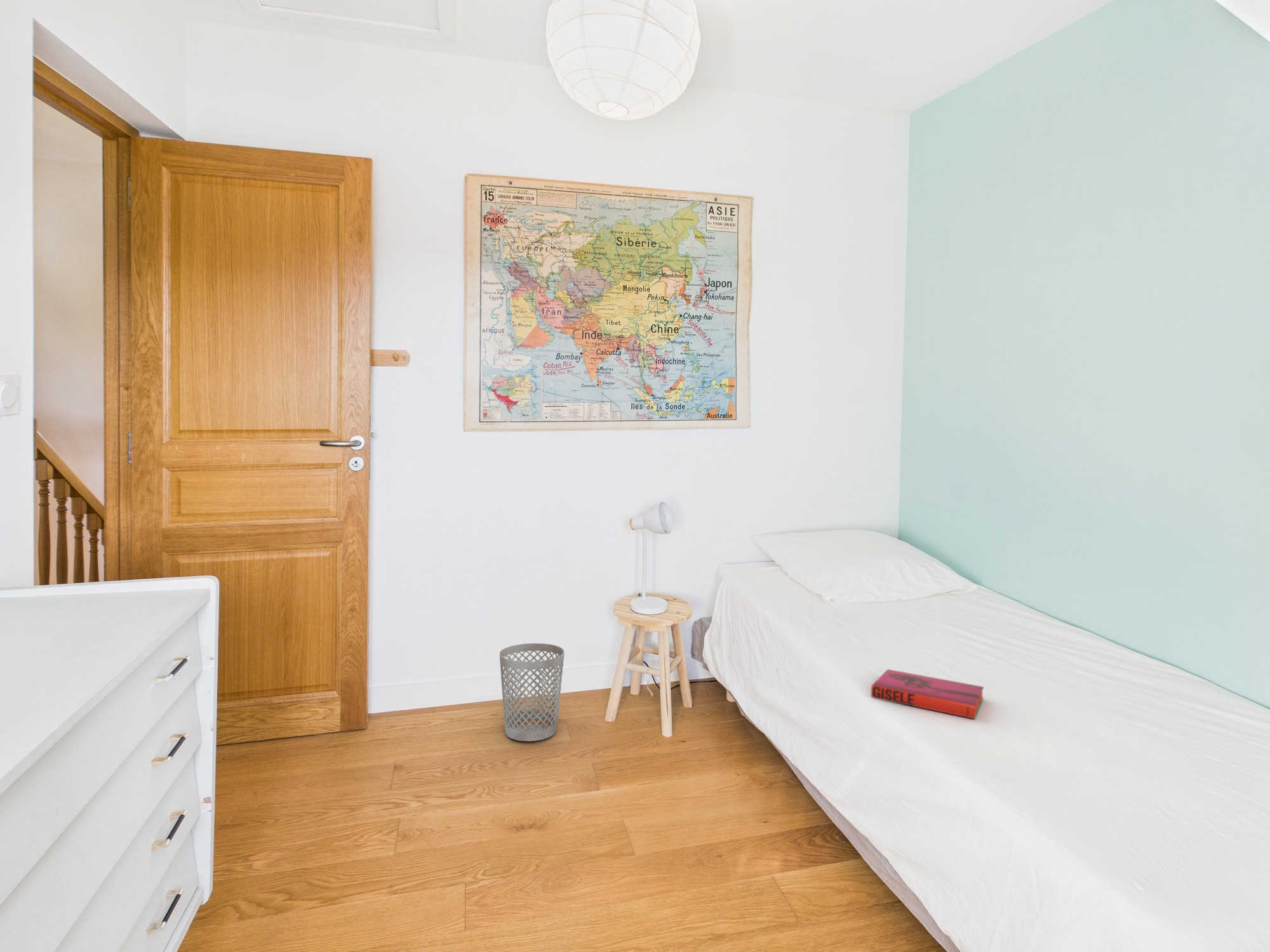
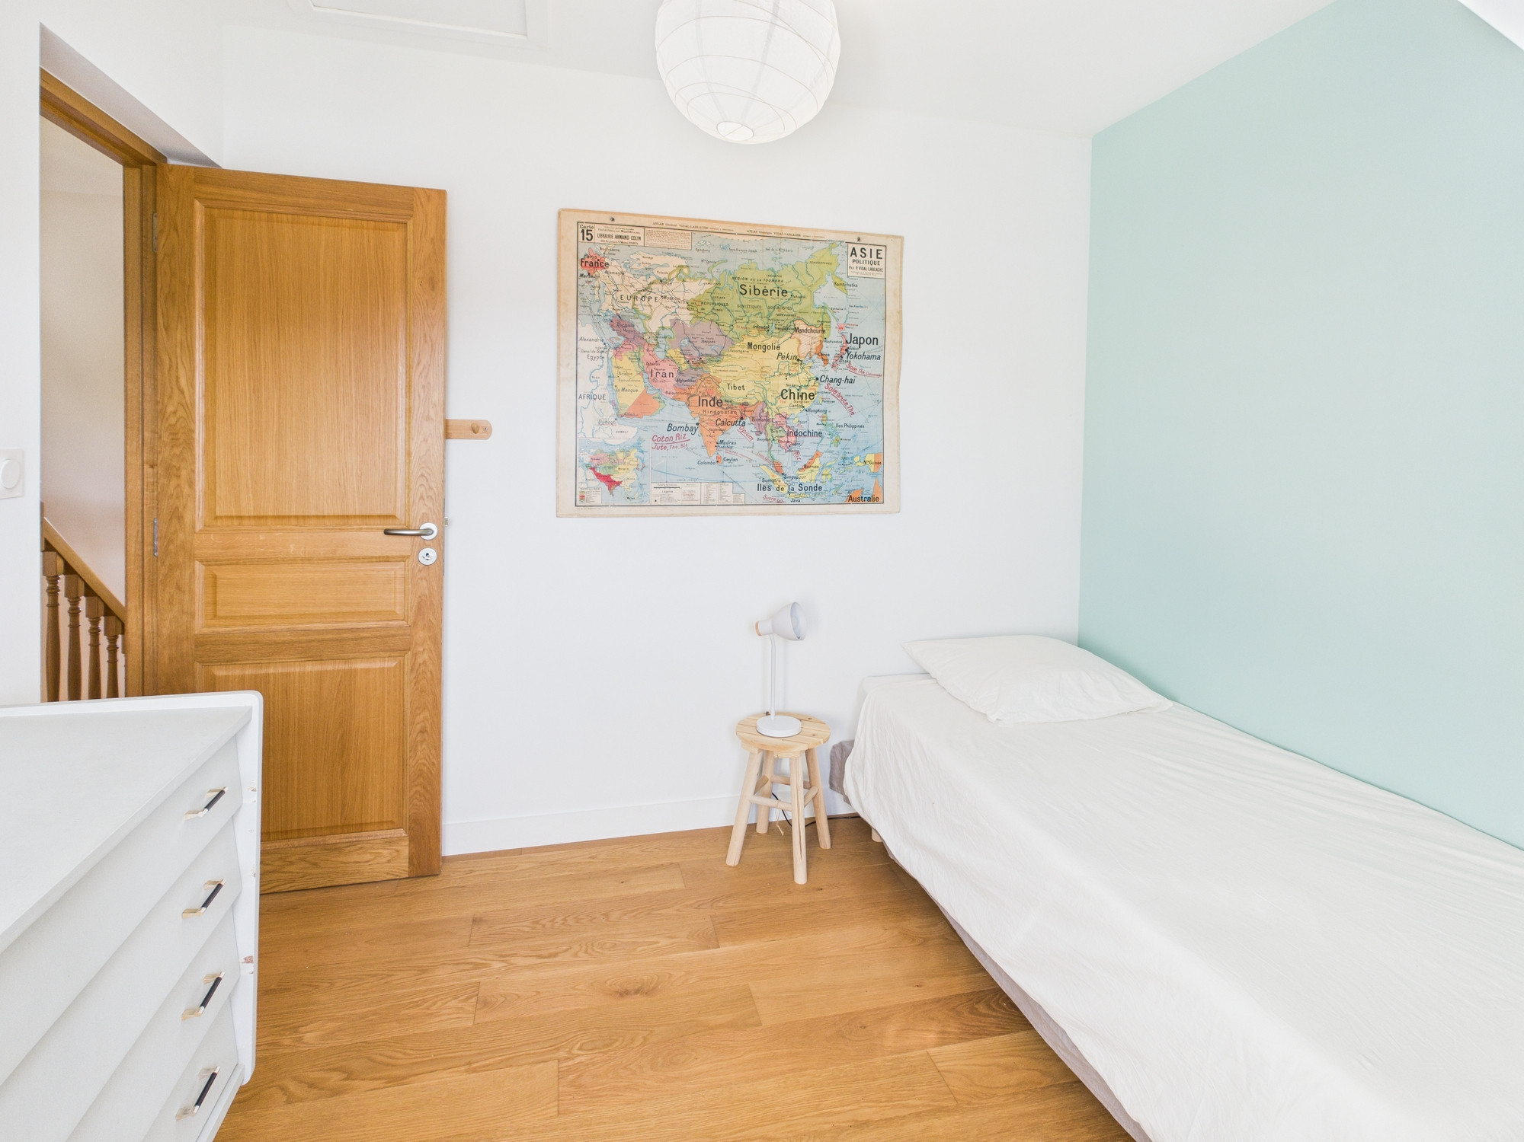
- wastebasket (531, 691)
- hardback book (927, 692)
